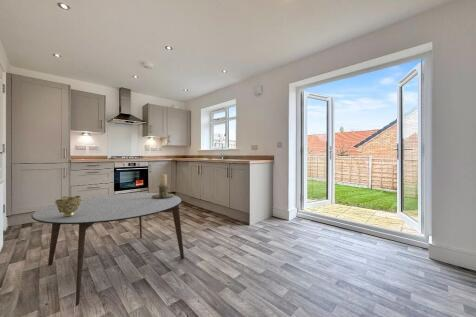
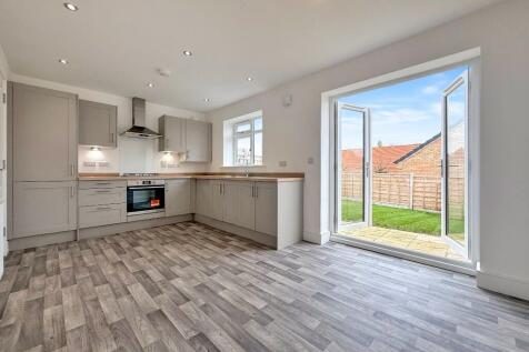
- decorative bowl (68, 206)
- candle holder (163, 185)
- dining table (118, 220)
